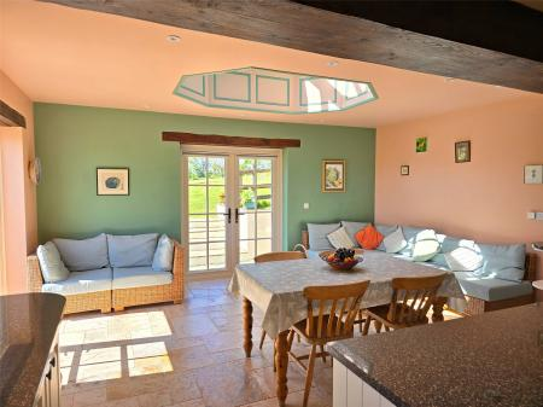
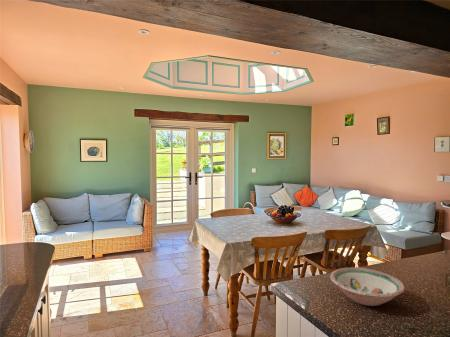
+ bowl (365, 289)
